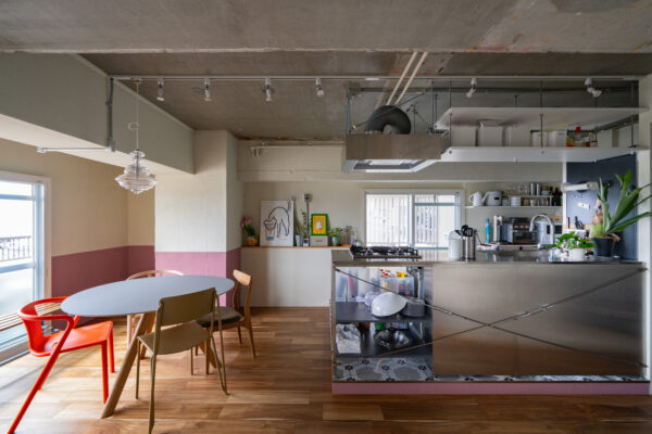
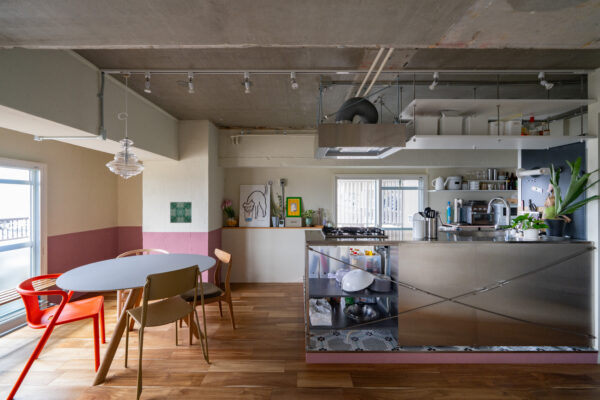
+ wall art (181, 212)
